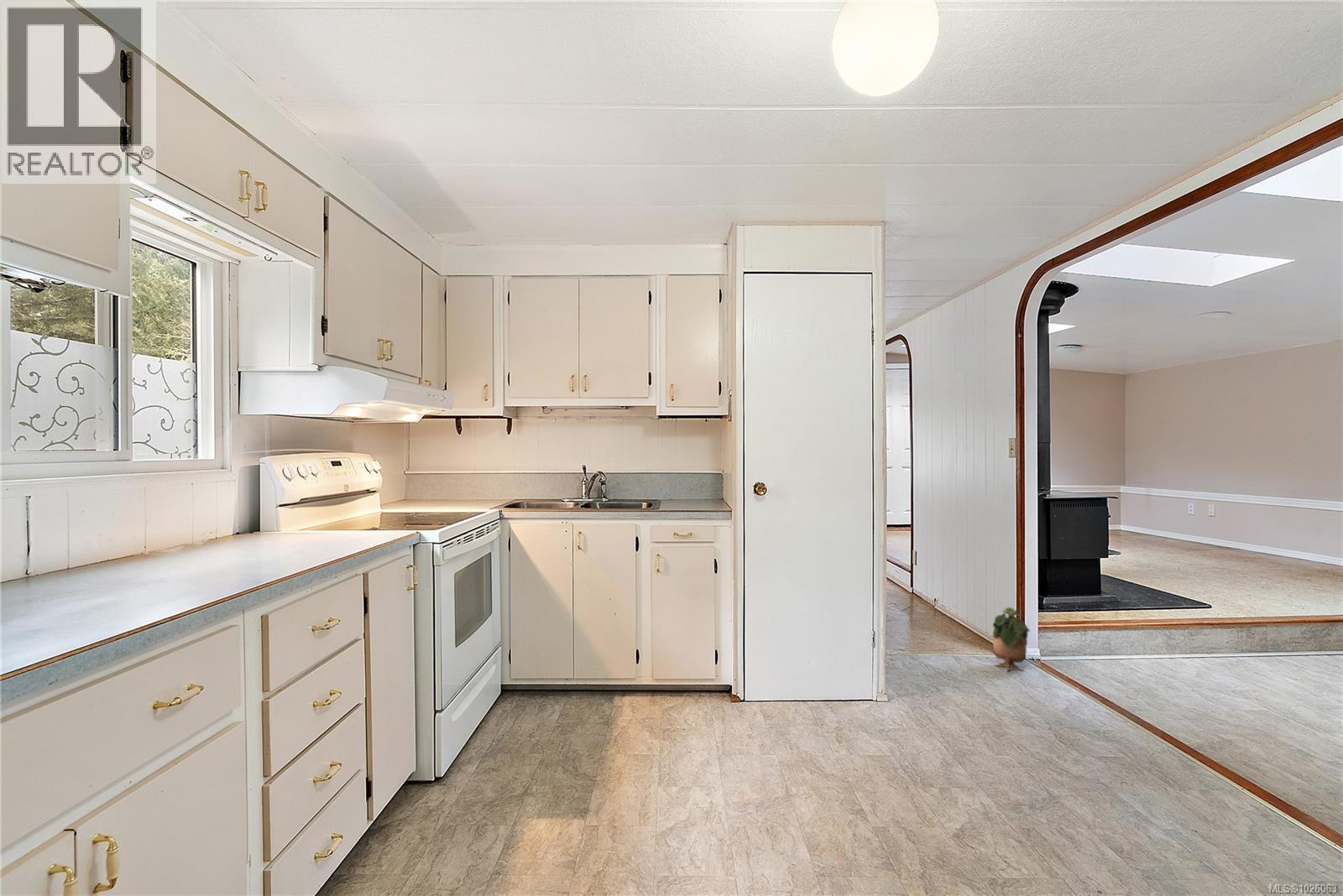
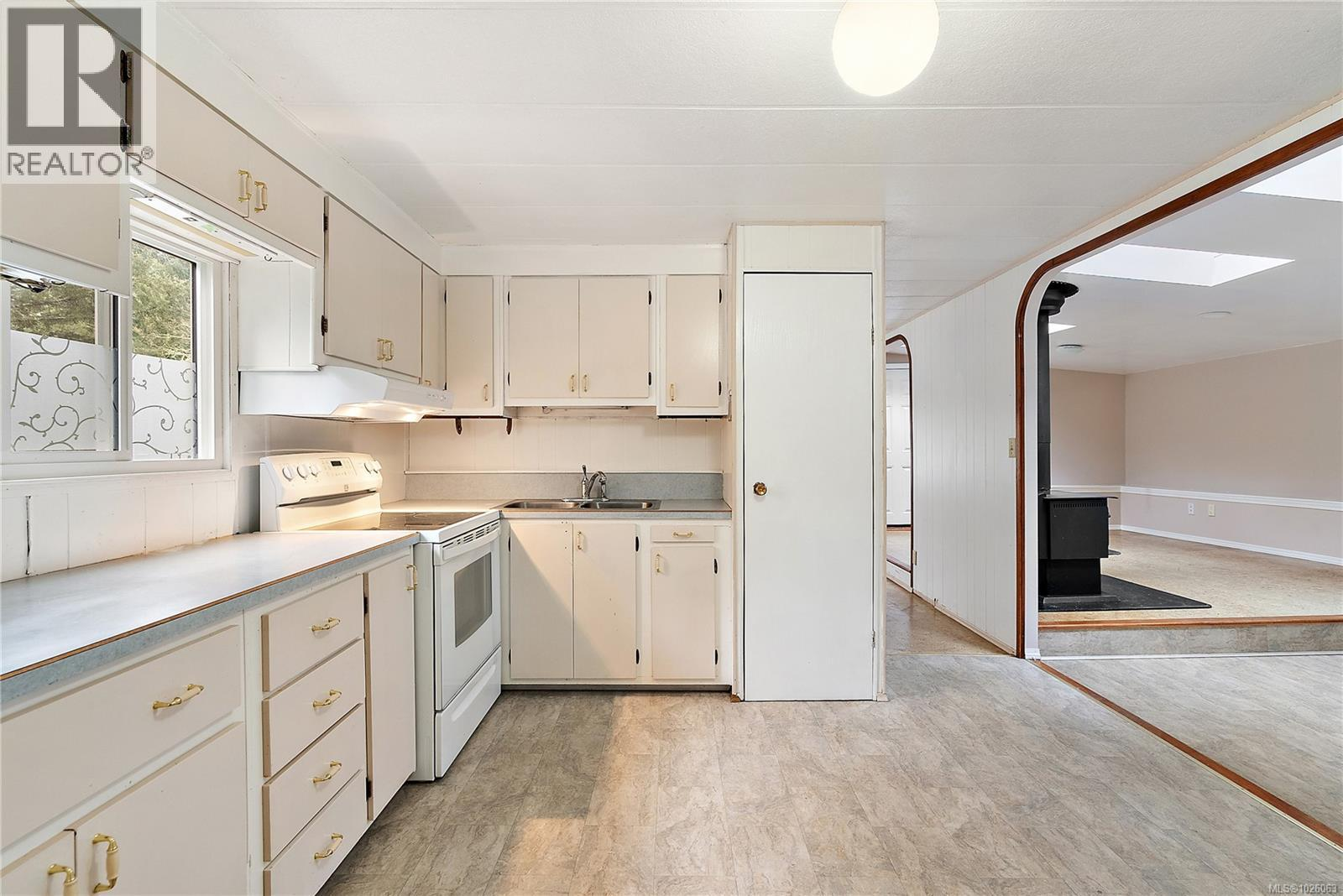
- potted plant (1010, 638)
